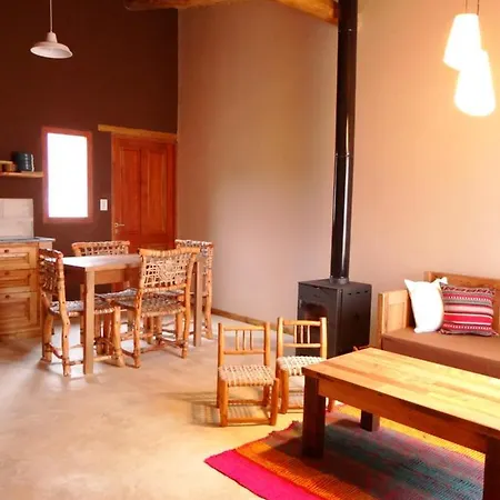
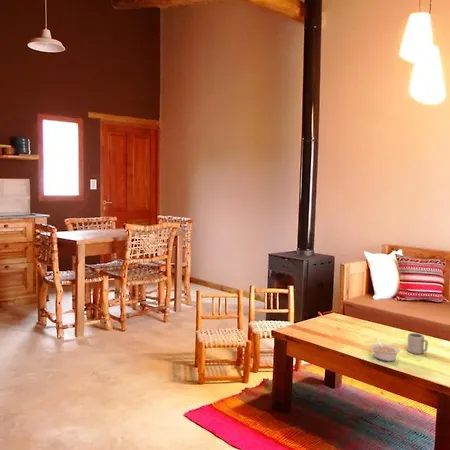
+ cup (417, 344)
+ legume (383, 351)
